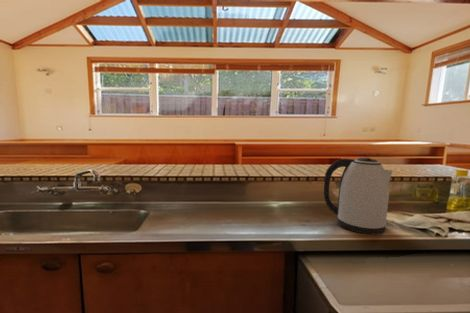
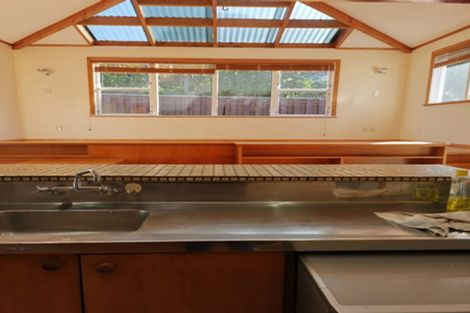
- kettle (354, 190)
